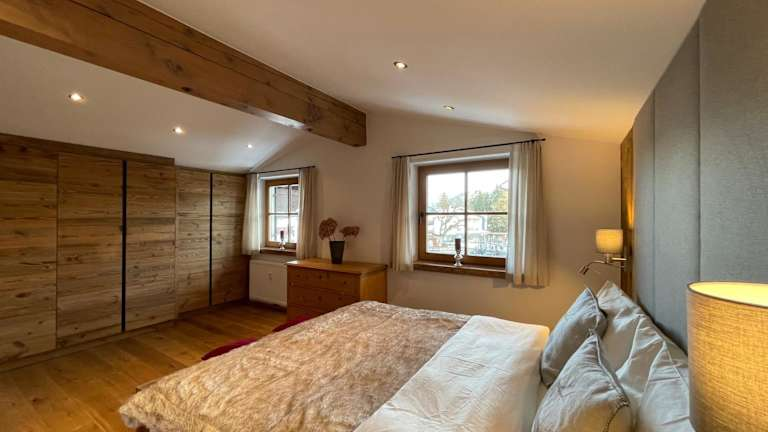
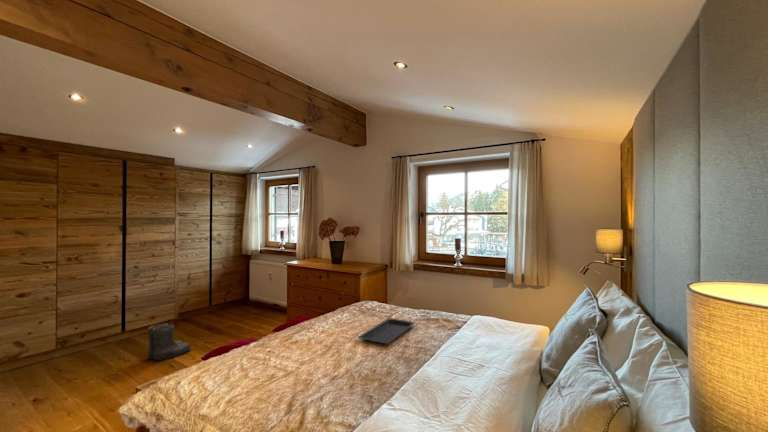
+ serving tray (388, 331)
+ boots (169, 338)
